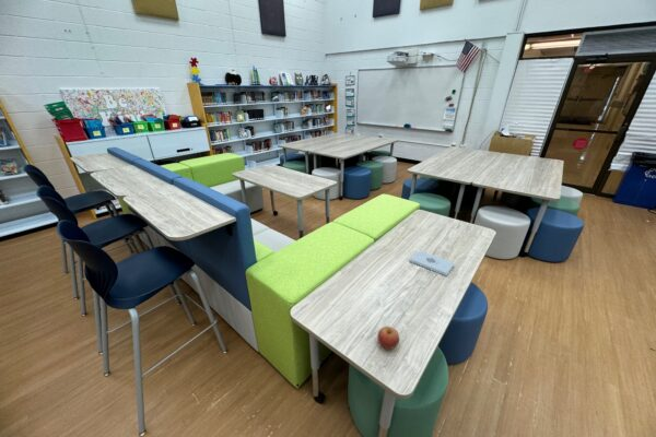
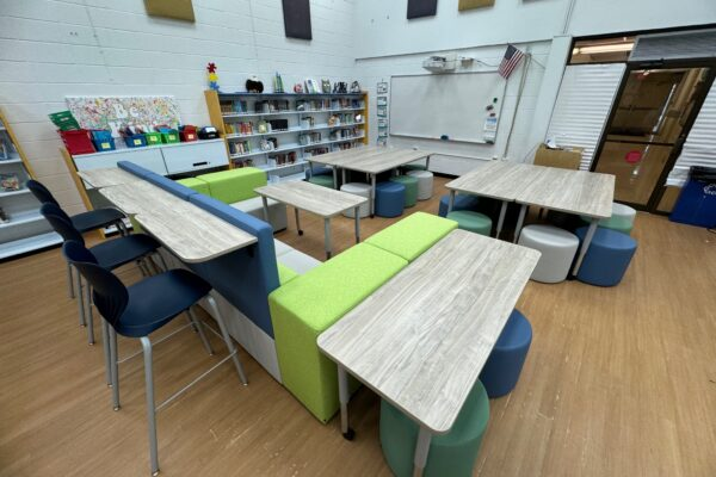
- notepad (431, 261)
- apple (388, 336)
